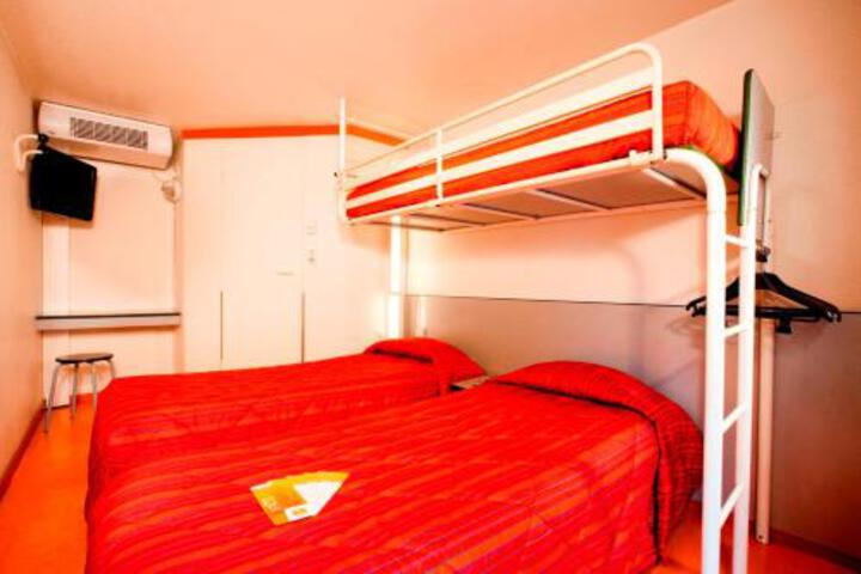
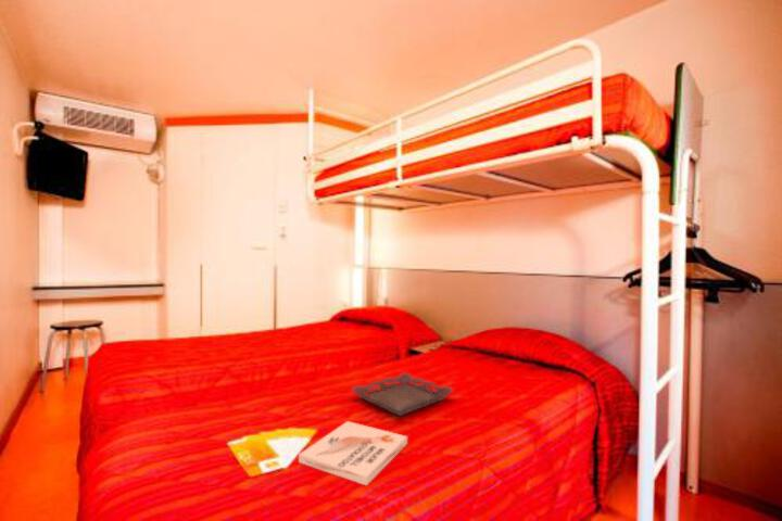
+ tray (402, 393)
+ book (355, 448)
